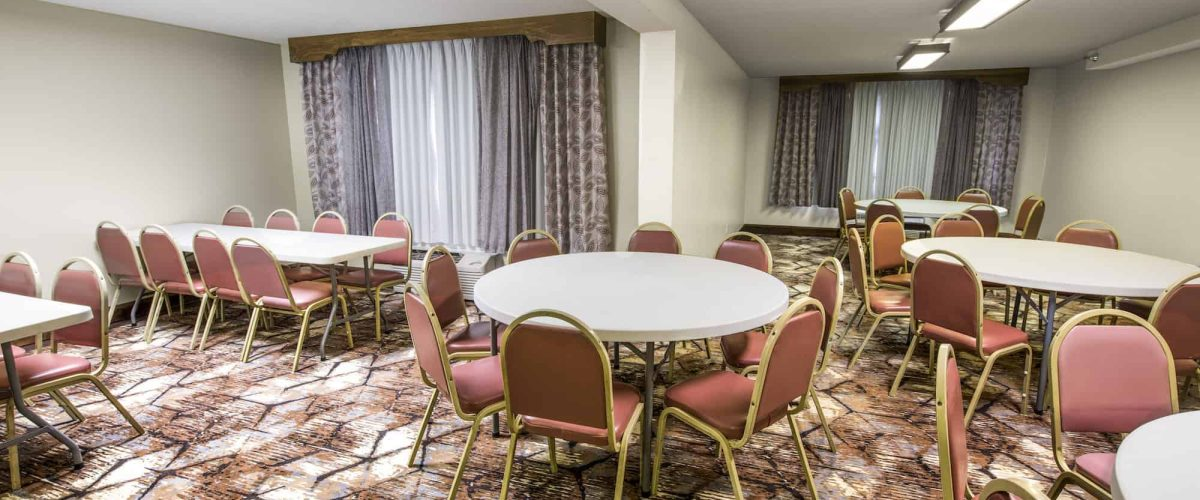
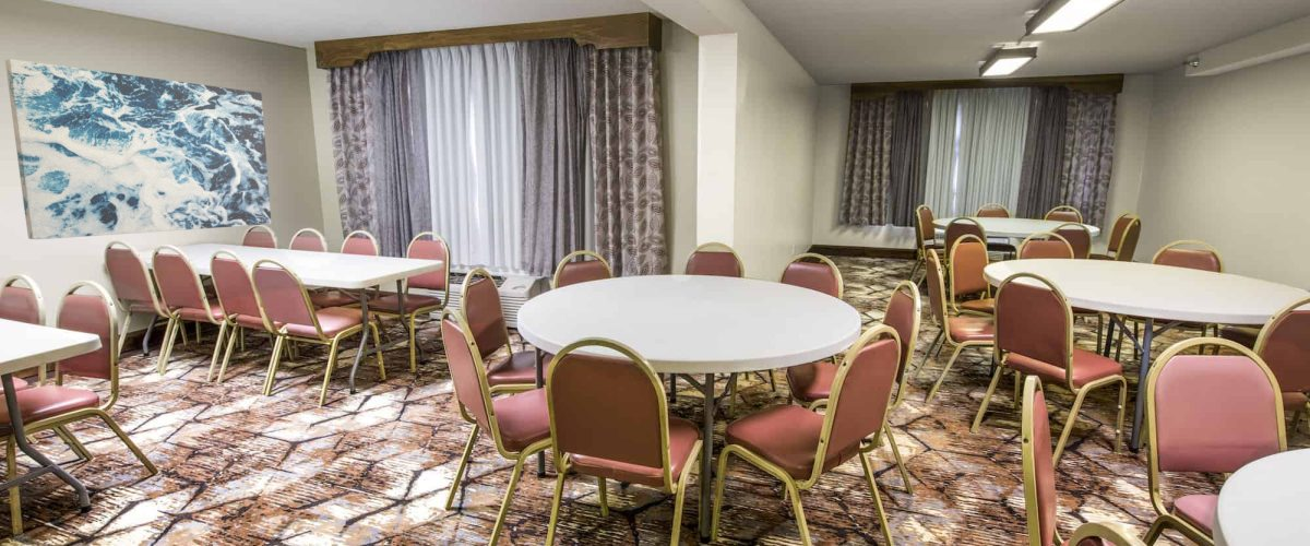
+ wall art (160, 155)
